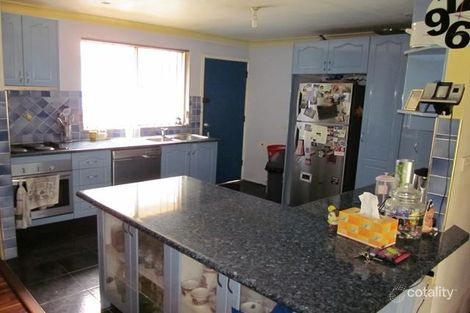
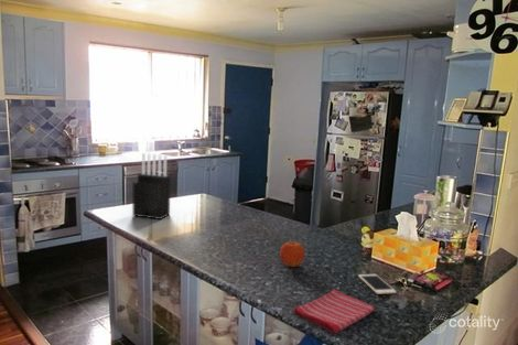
+ fruit (292, 254)
+ cell phone (376, 283)
+ dish towel (334, 309)
+ knife block (150, 185)
